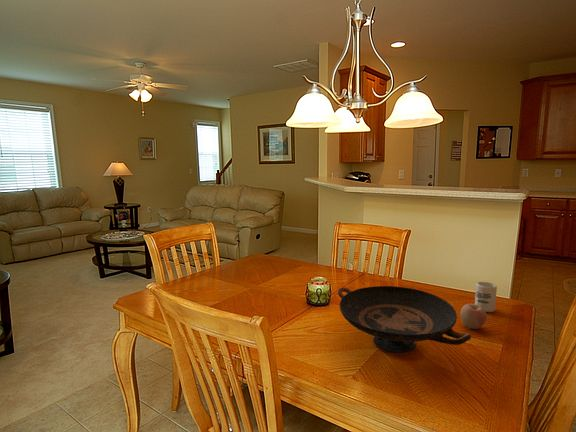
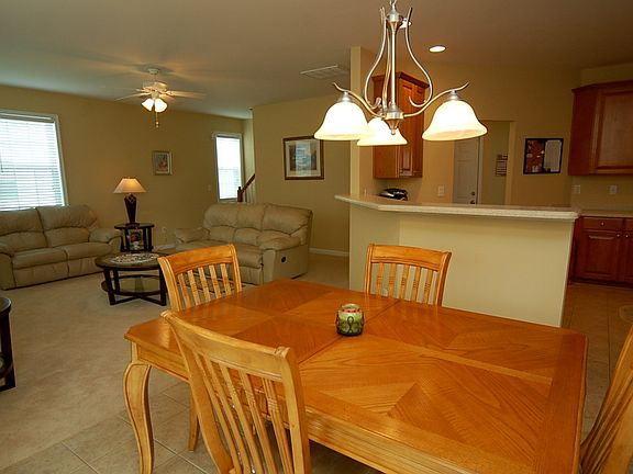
- apple (473, 316)
- decorative bowl (394, 324)
- cup (485, 296)
